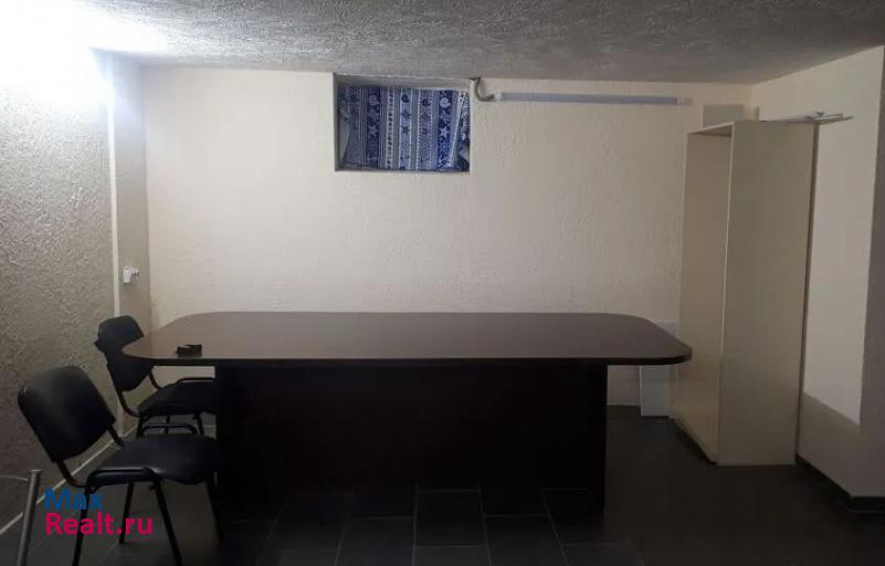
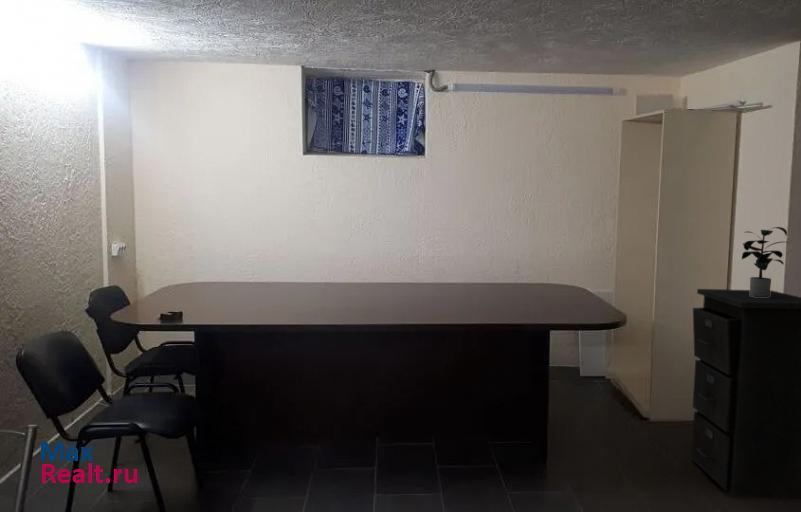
+ potted plant (758, 260)
+ filing cabinet (744, 388)
